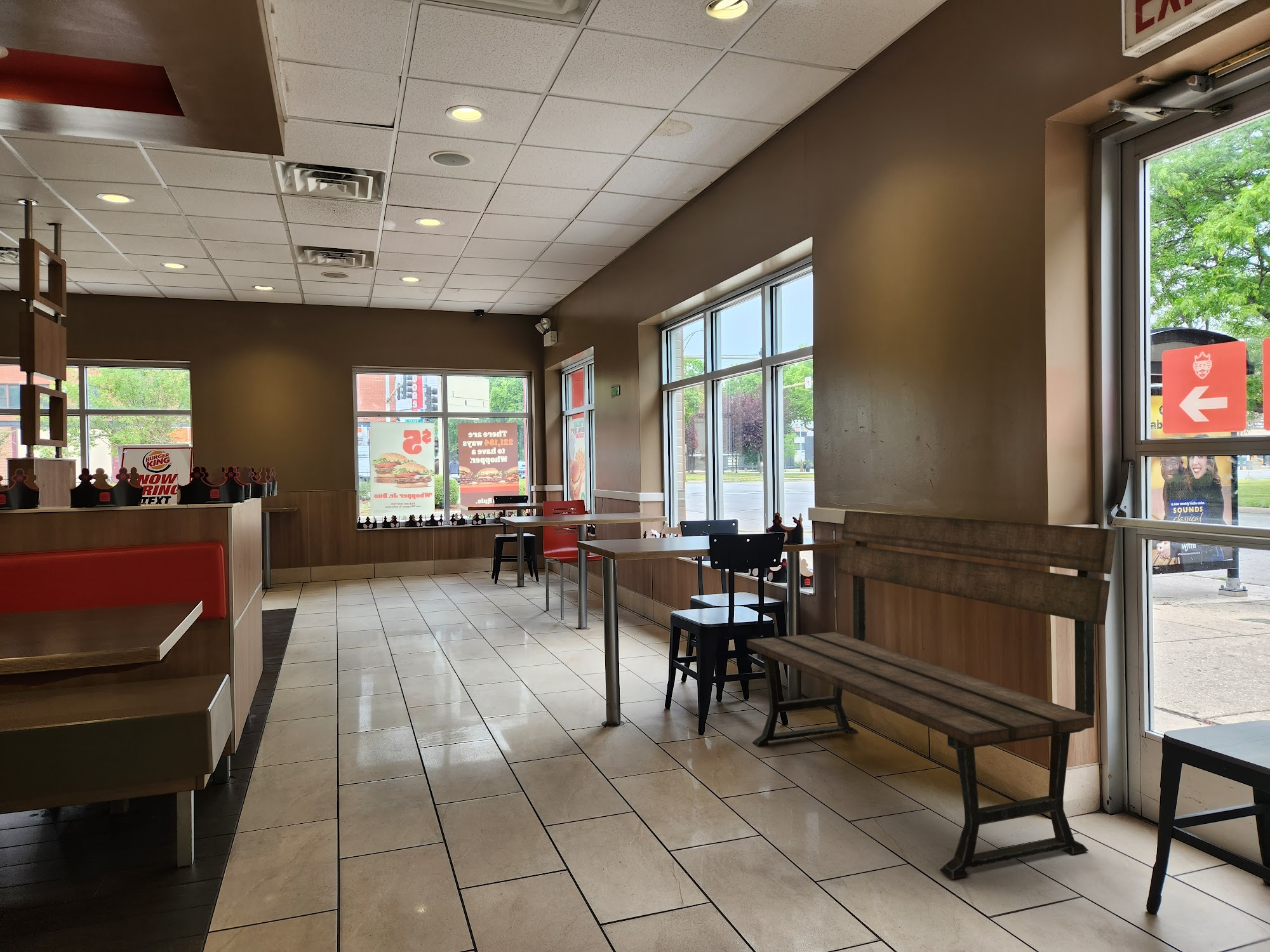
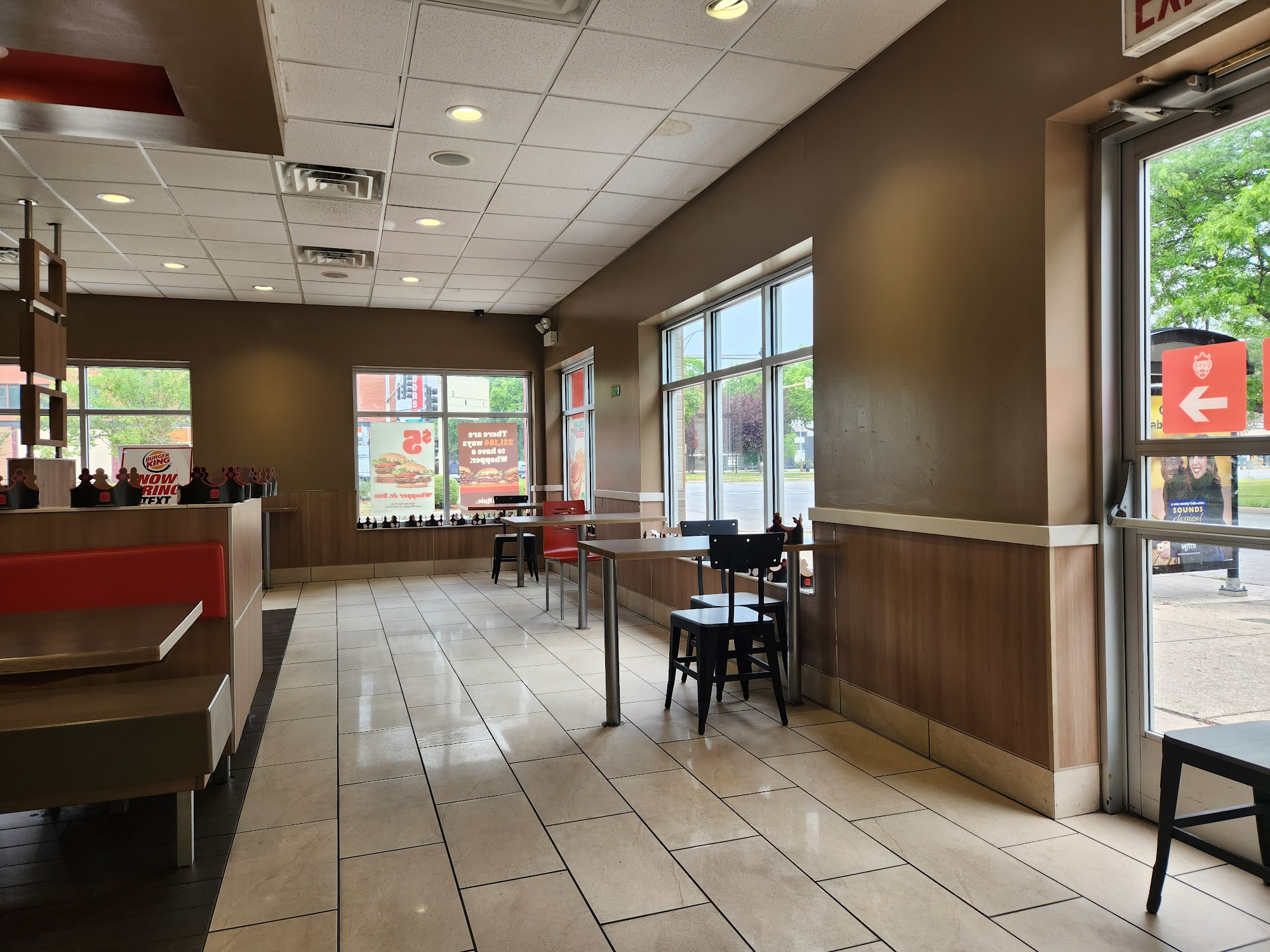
- bench (899, 653)
